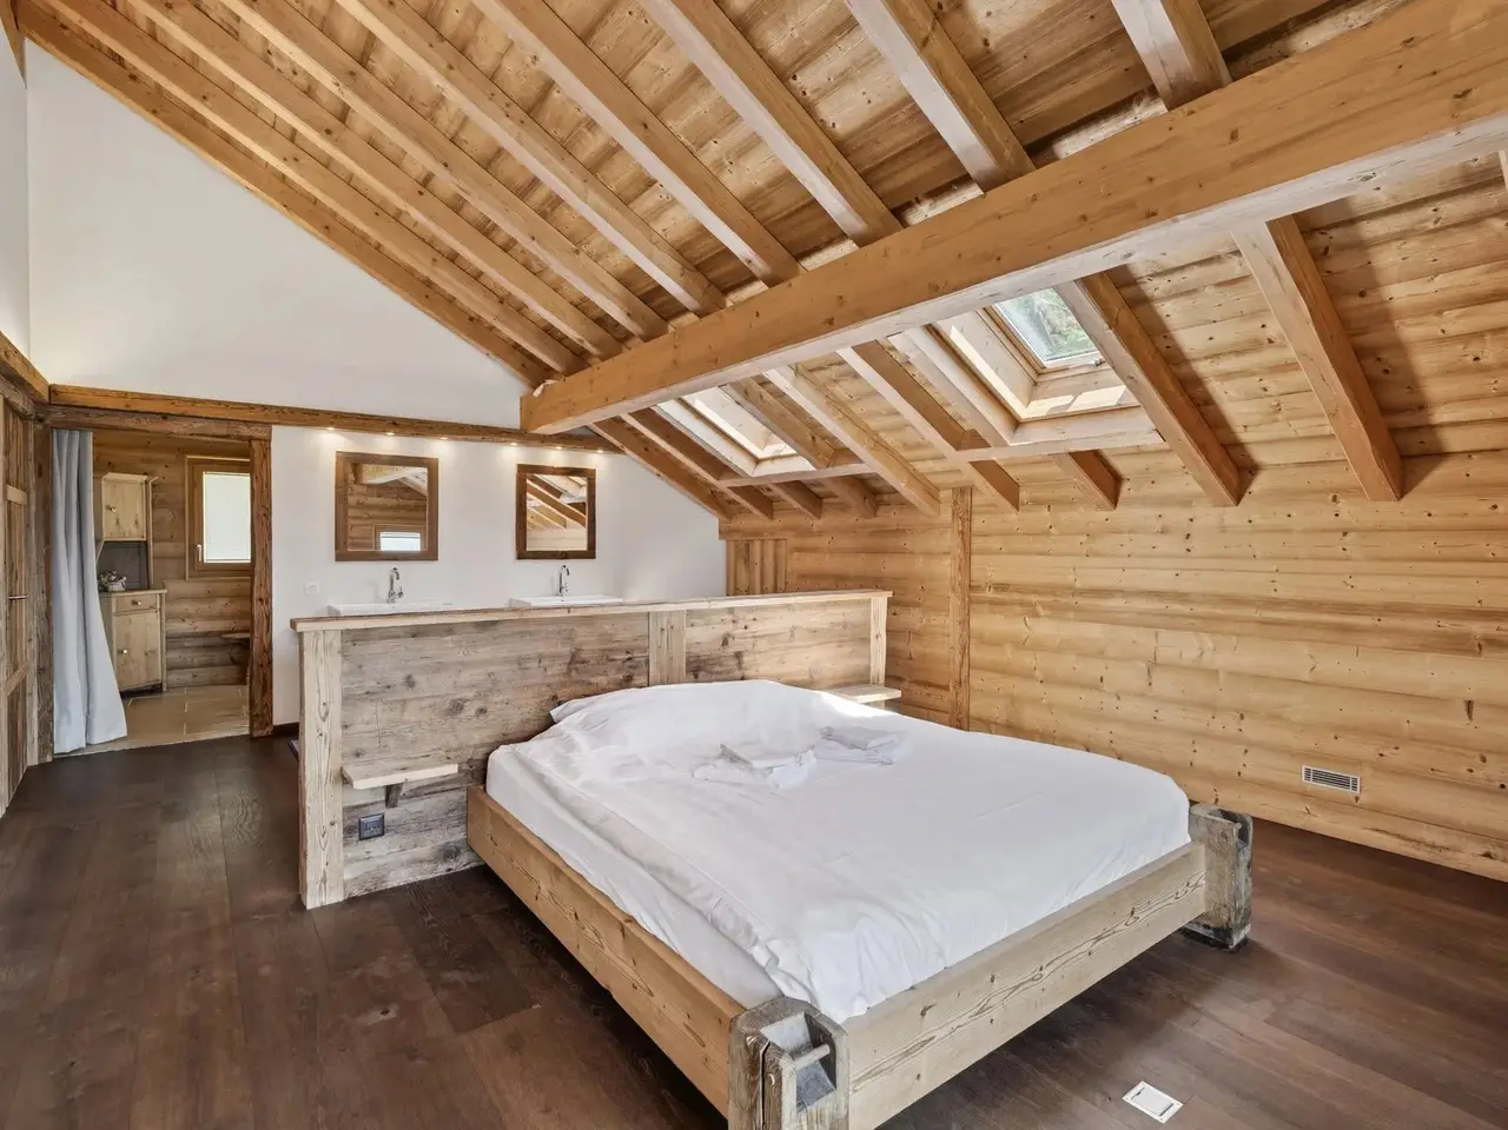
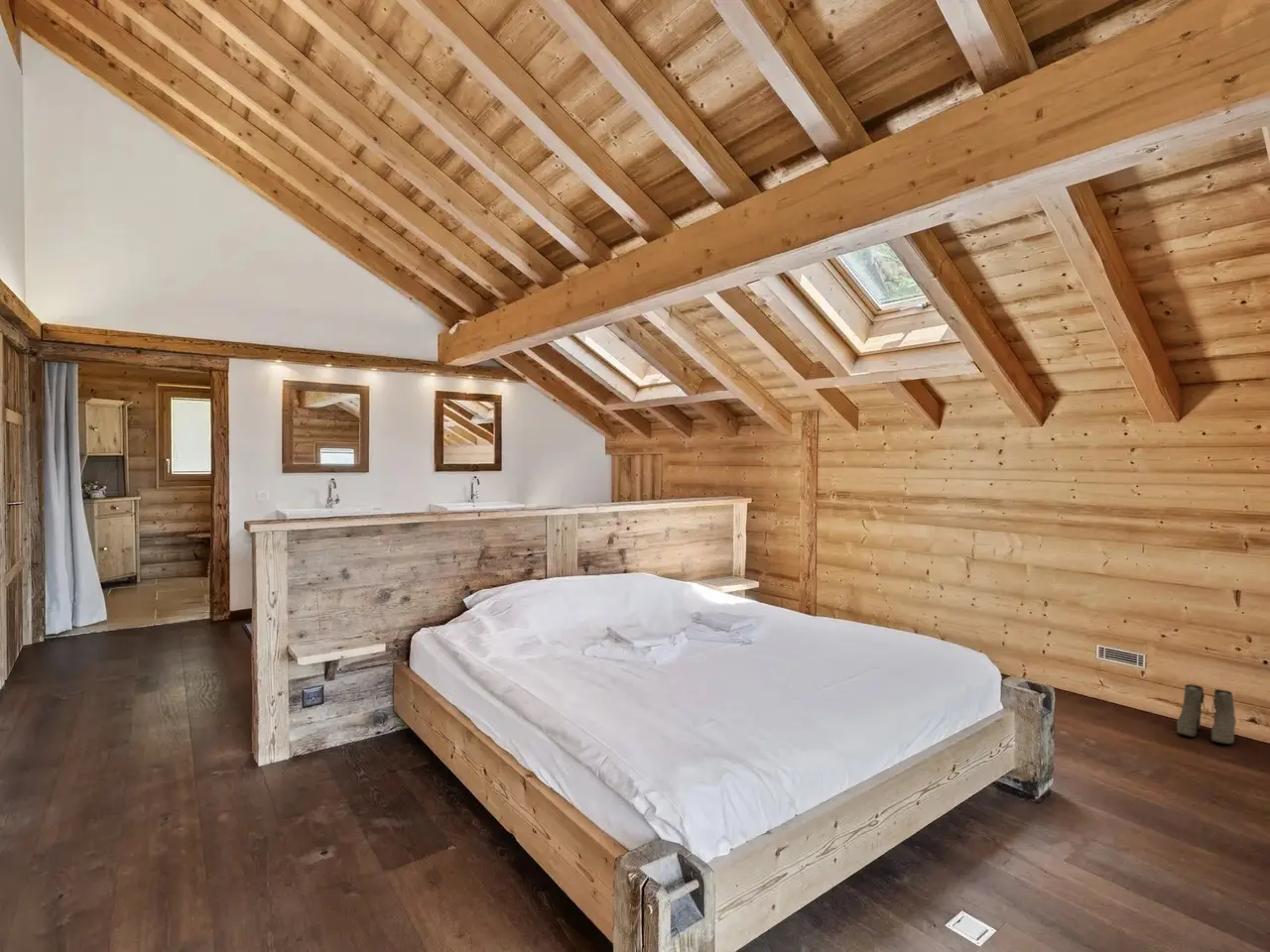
+ boots (1204, 708)
